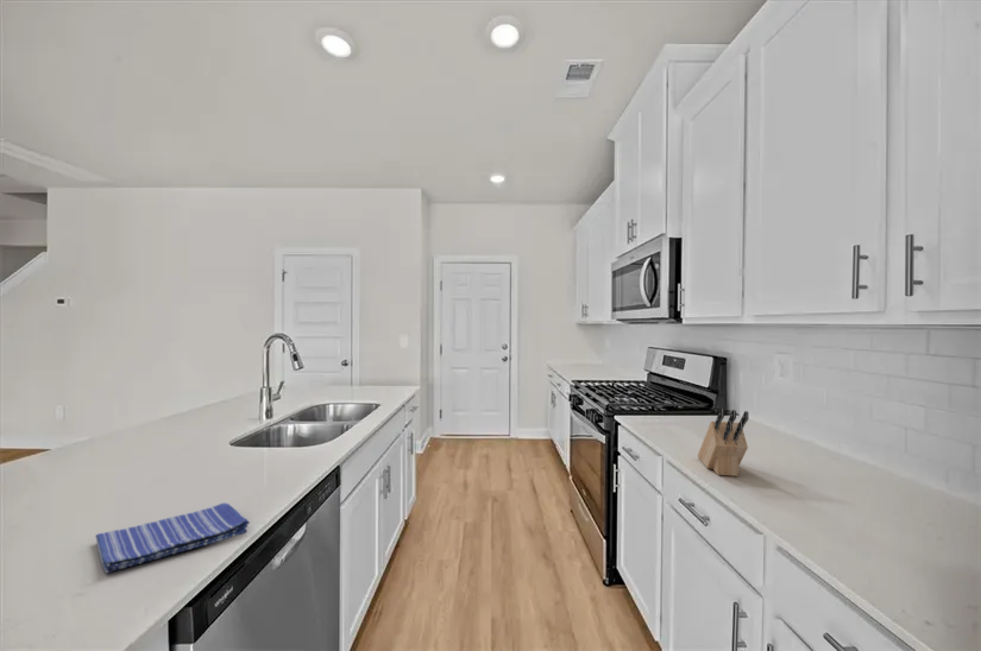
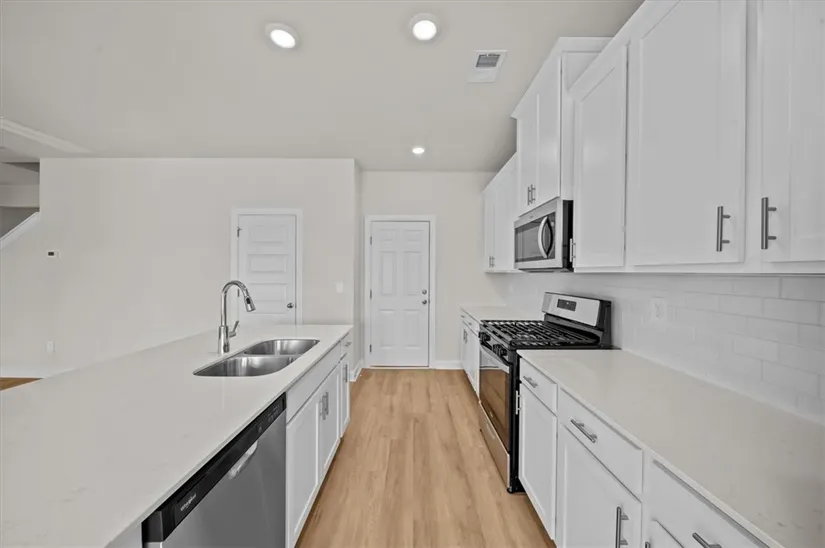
- knife block (722, 436)
- dish towel (175, 530)
